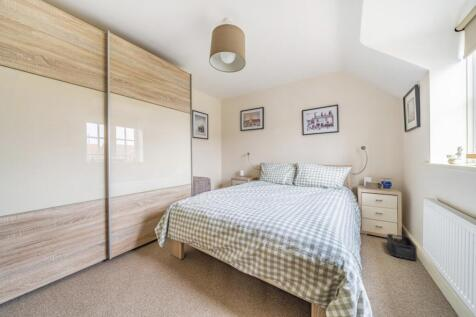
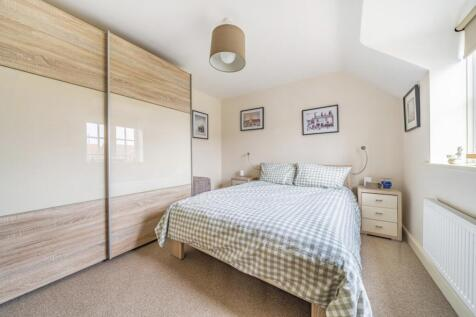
- storage bin (400, 246)
